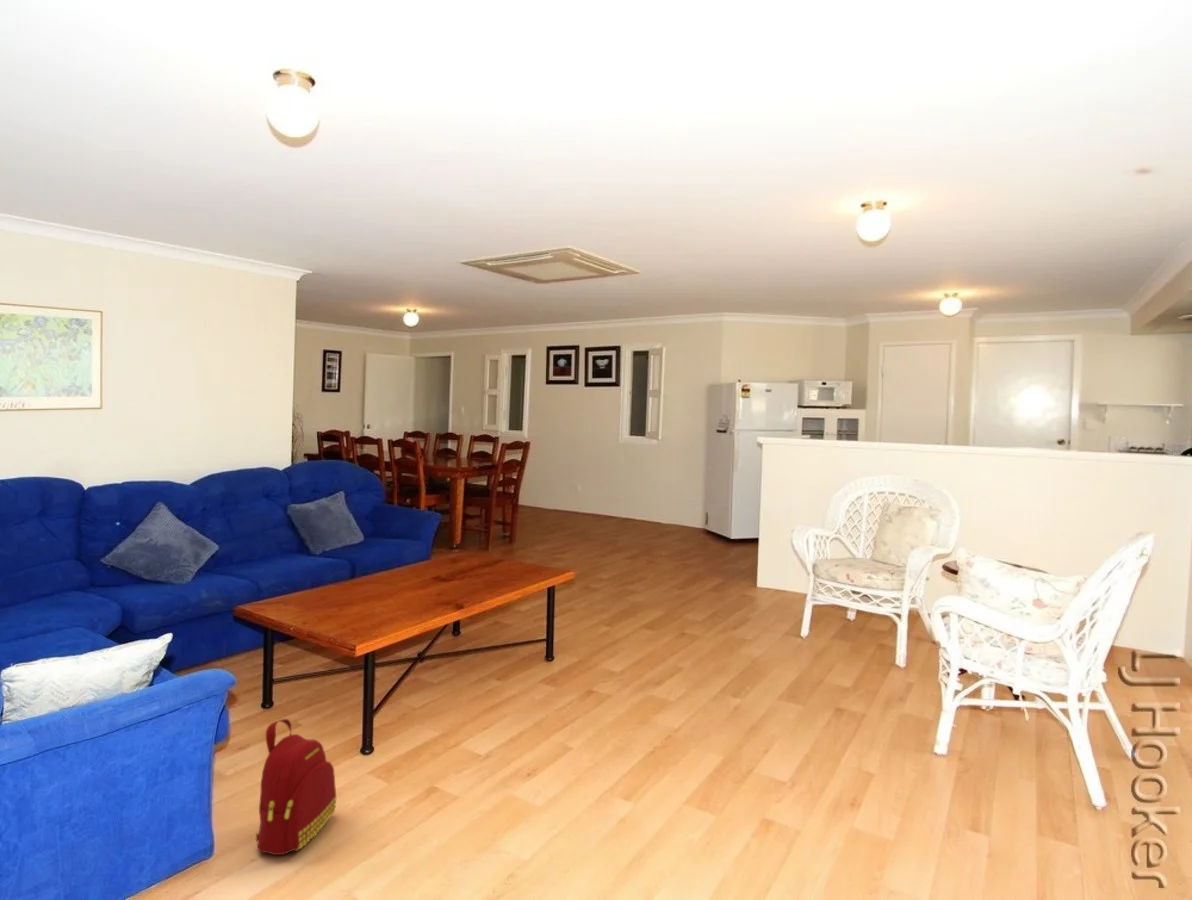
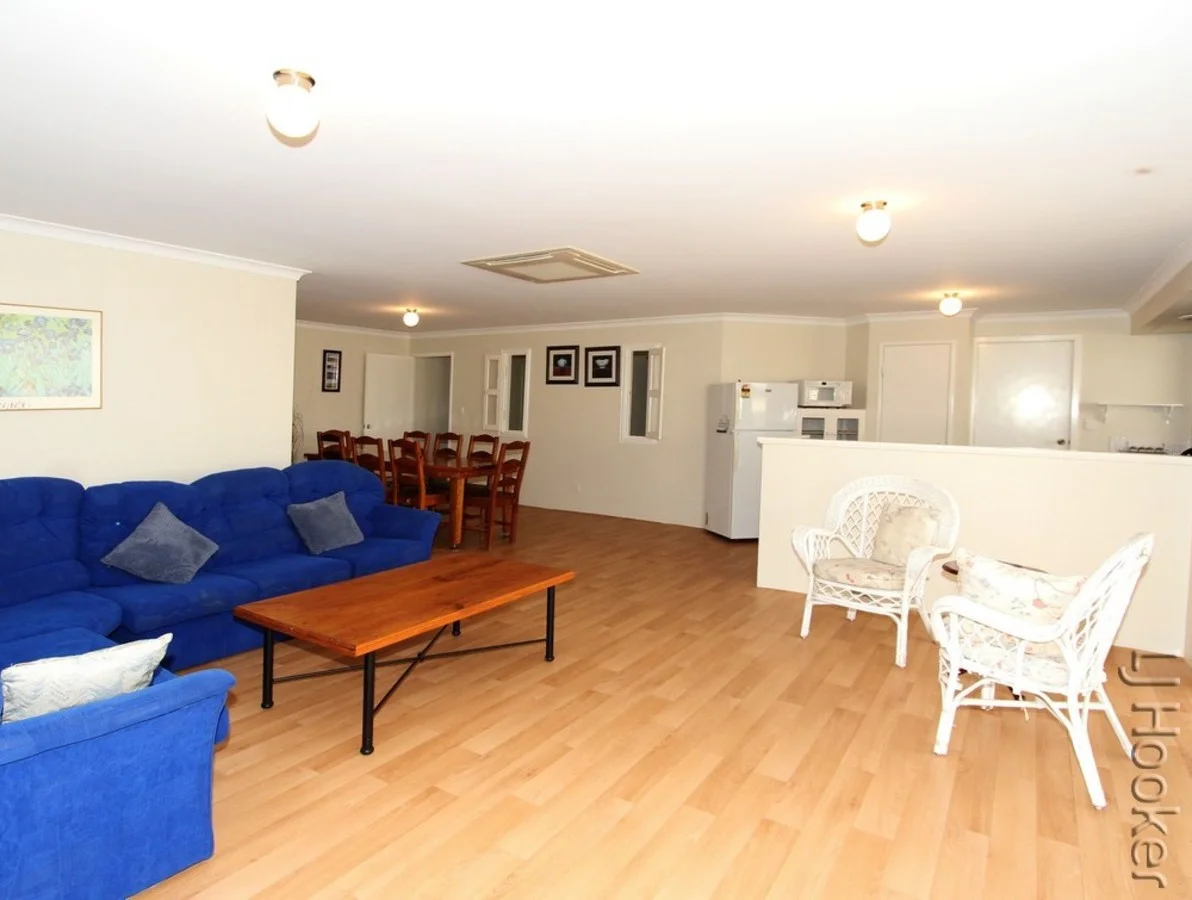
- backpack (295, 778)
